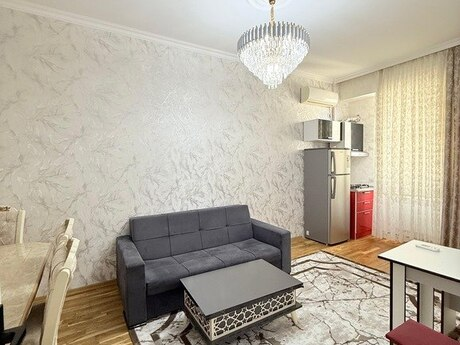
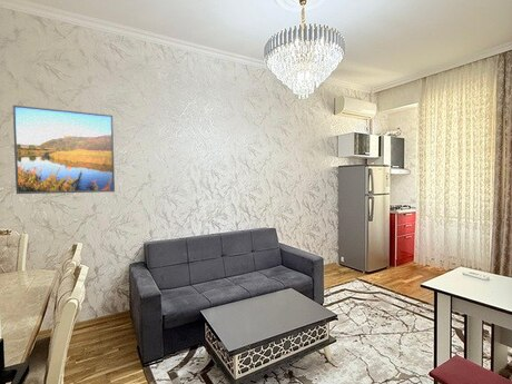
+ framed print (67, 151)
